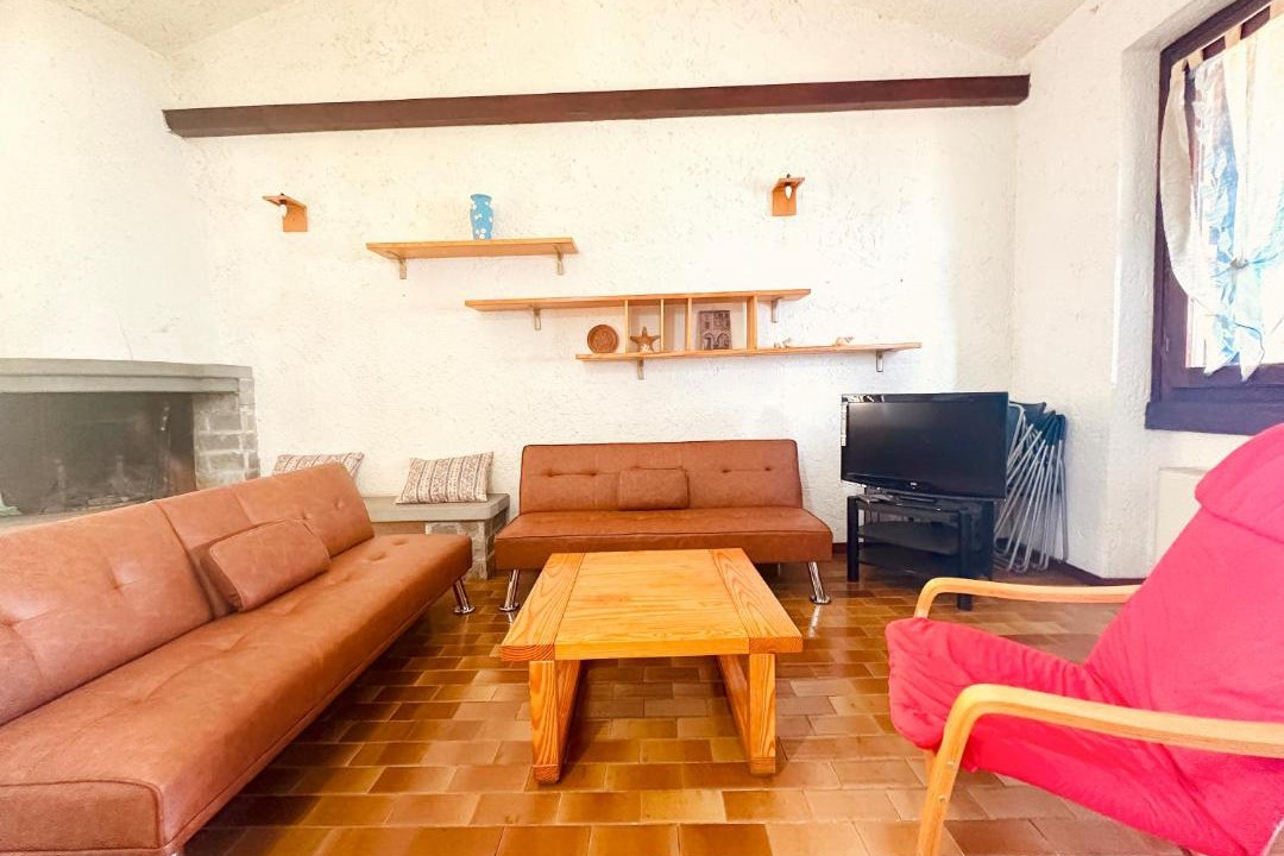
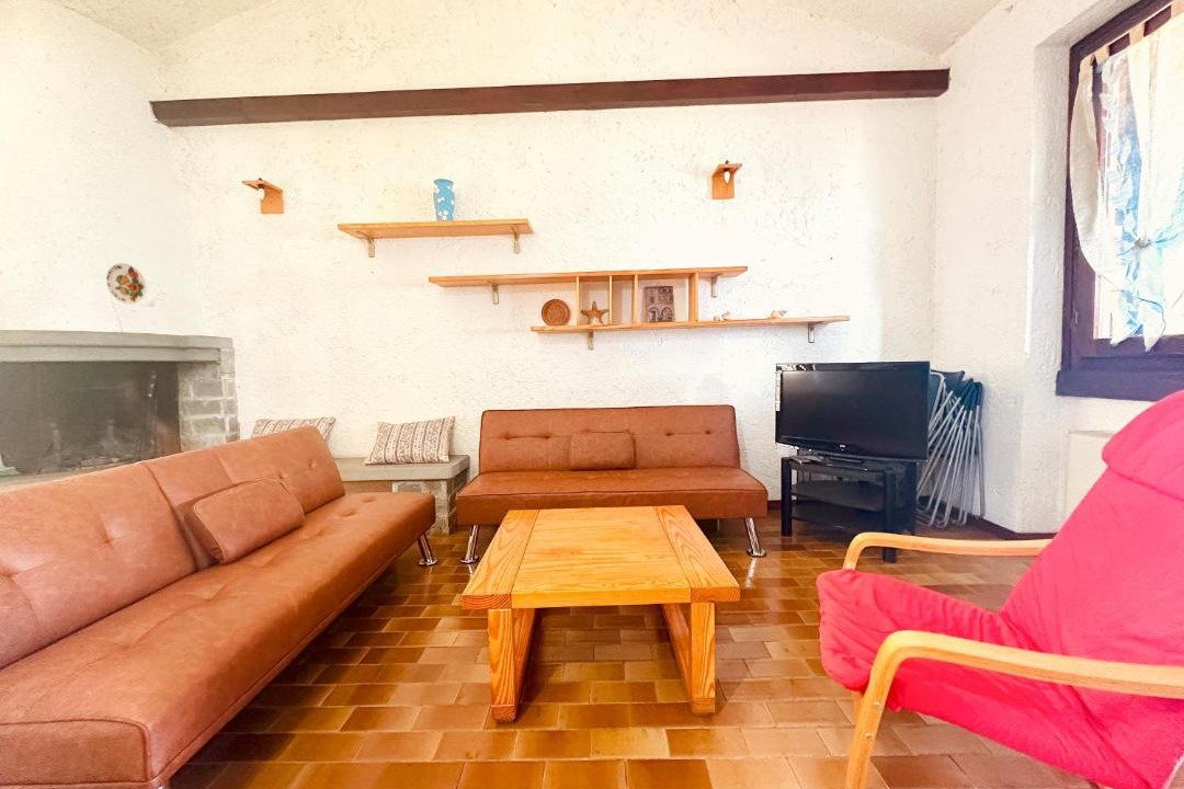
+ decorative plate (126, 284)
